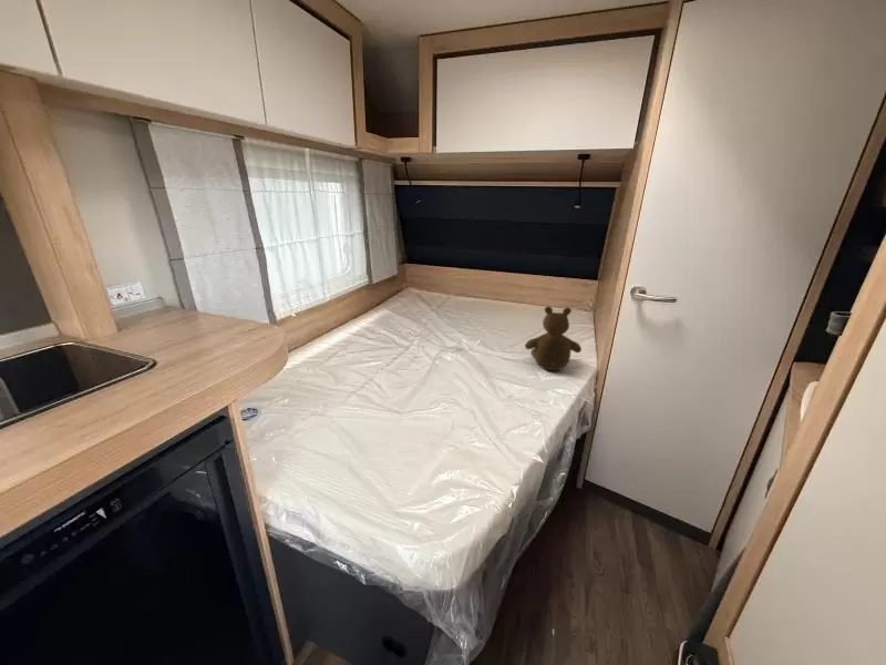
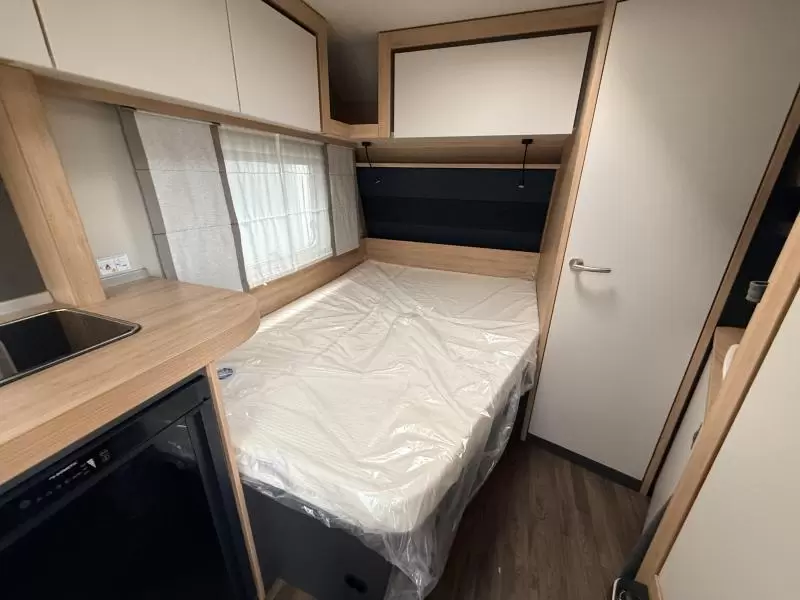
- teddy bear (552, 335)
